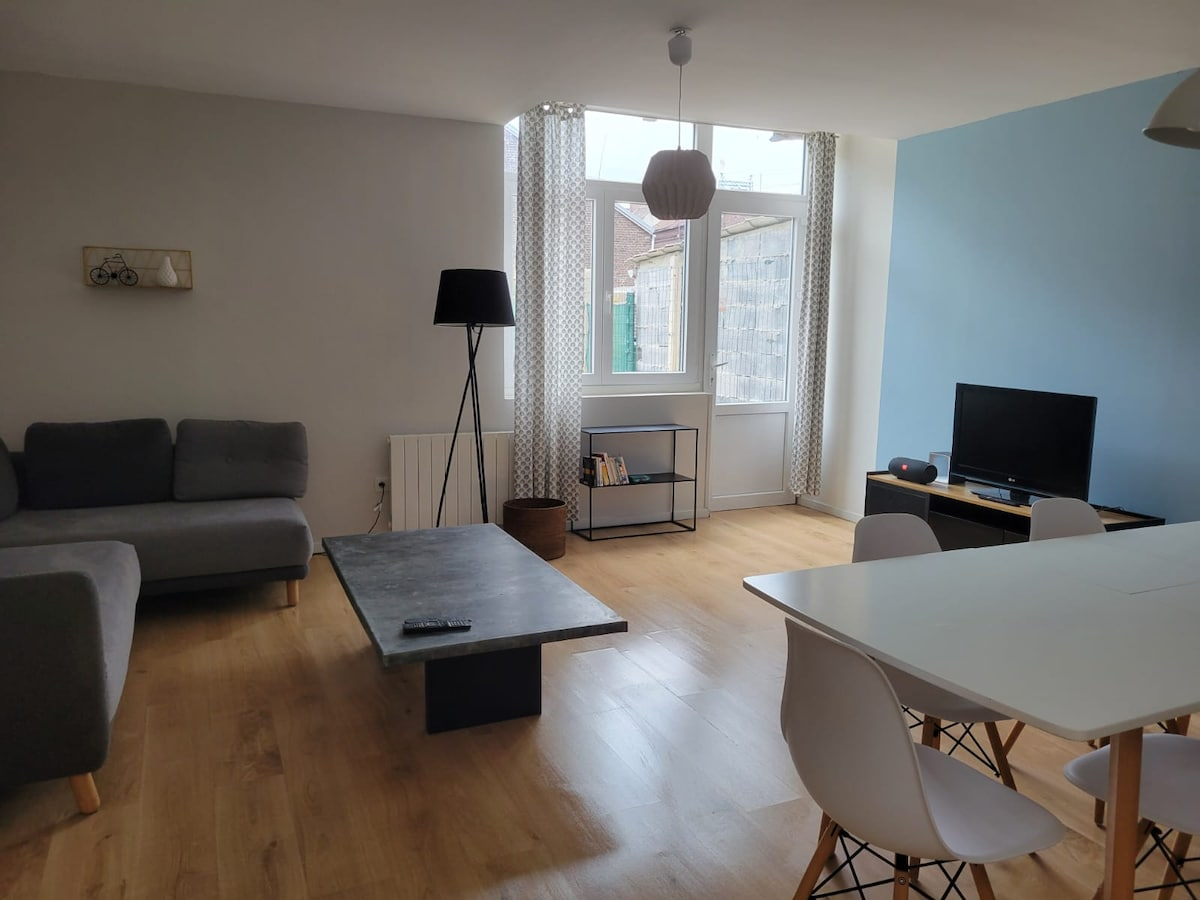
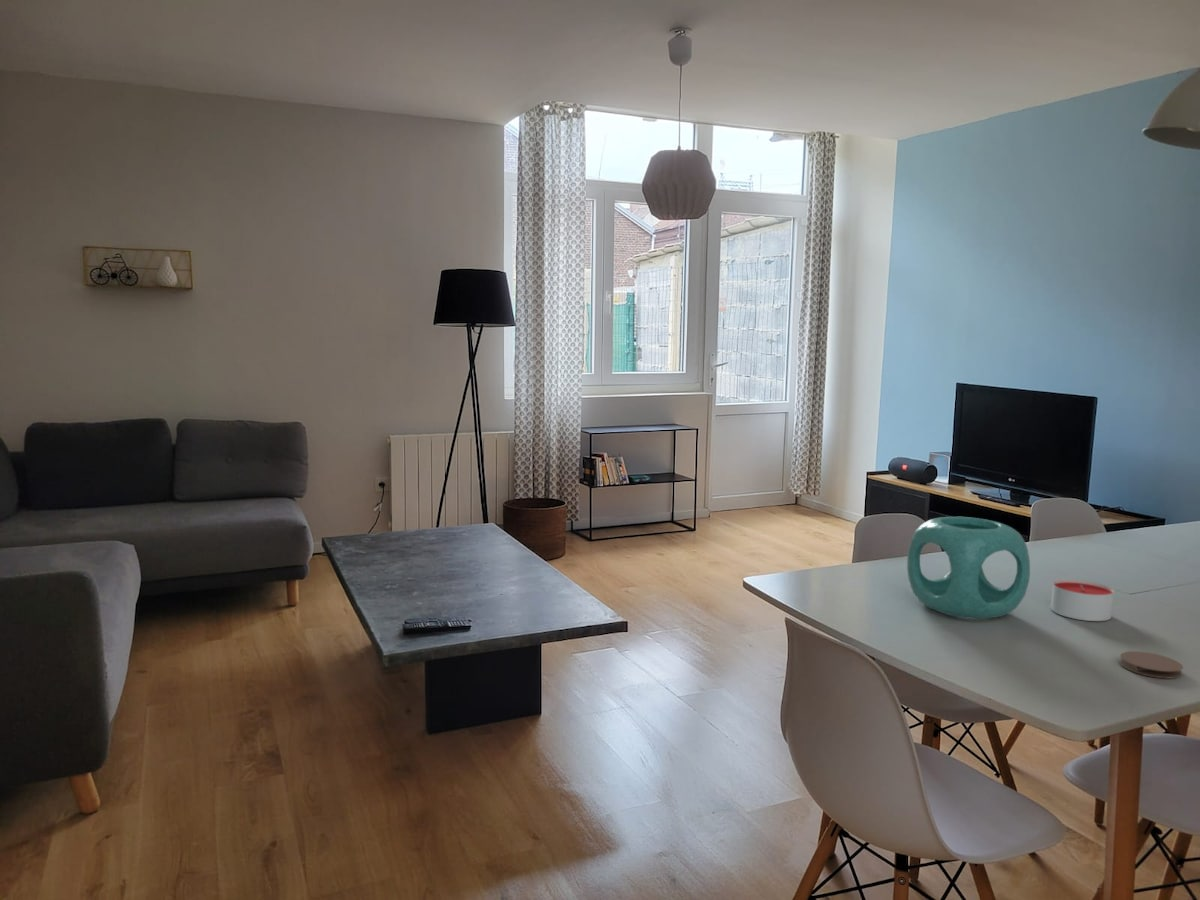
+ decorative ball (966, 566)
+ candle (1081, 598)
+ coaster (1150, 664)
